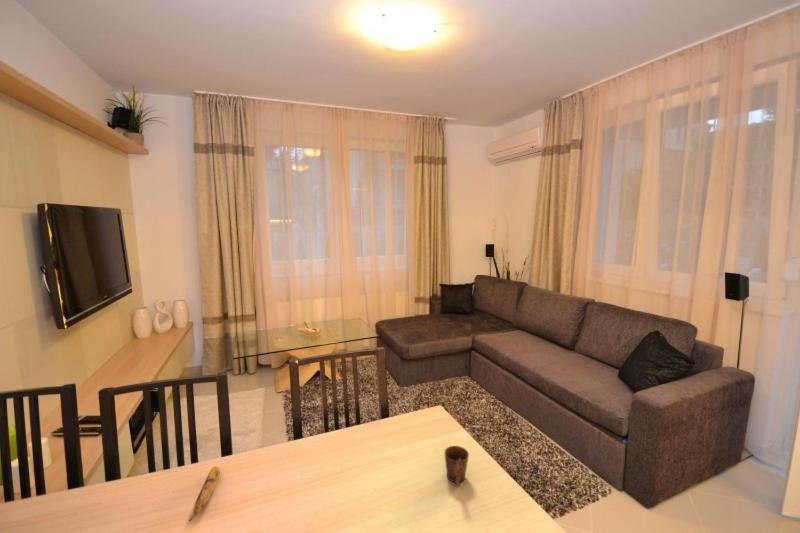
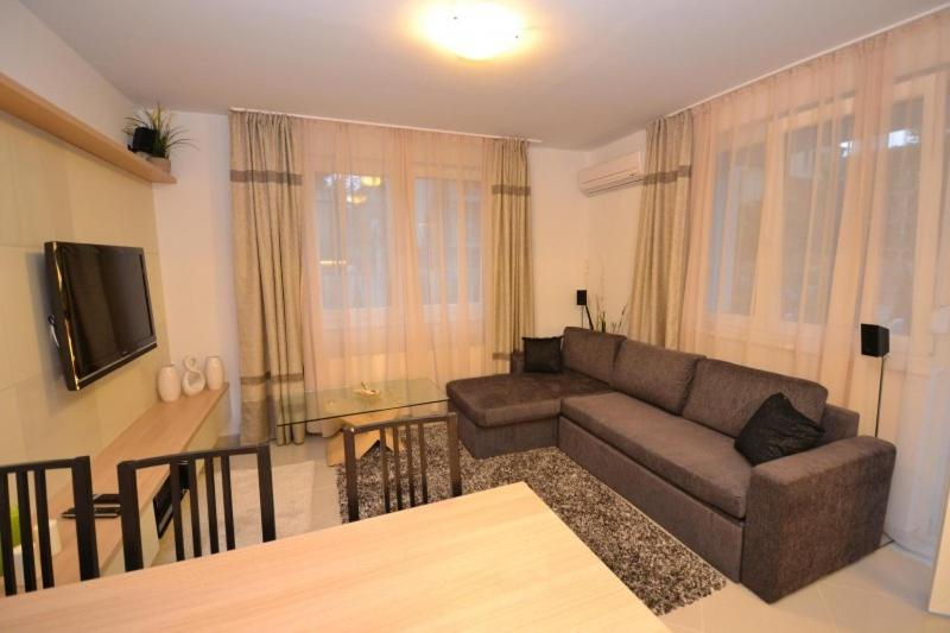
- mug (457, 465)
- banana (208, 485)
